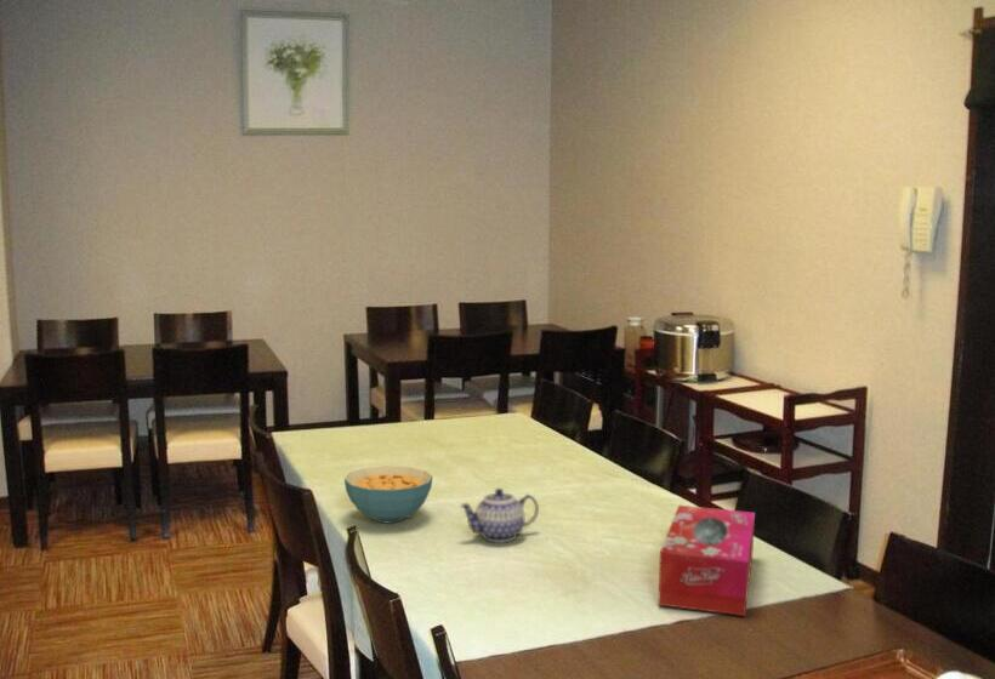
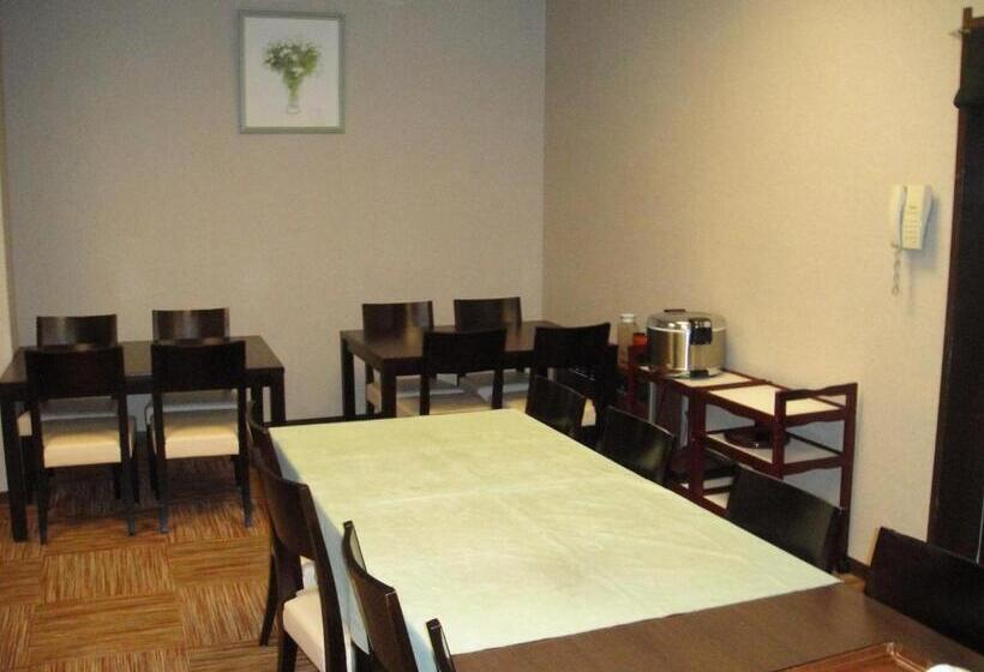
- cereal bowl (388, 498)
- teapot (499, 513)
- tissue box (709, 555)
